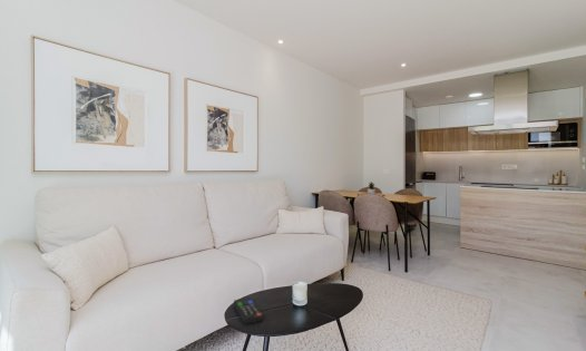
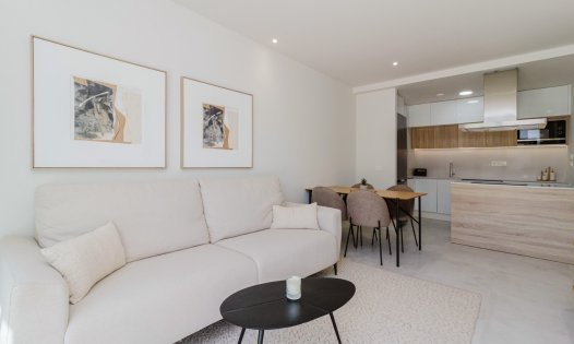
- remote control (247, 309)
